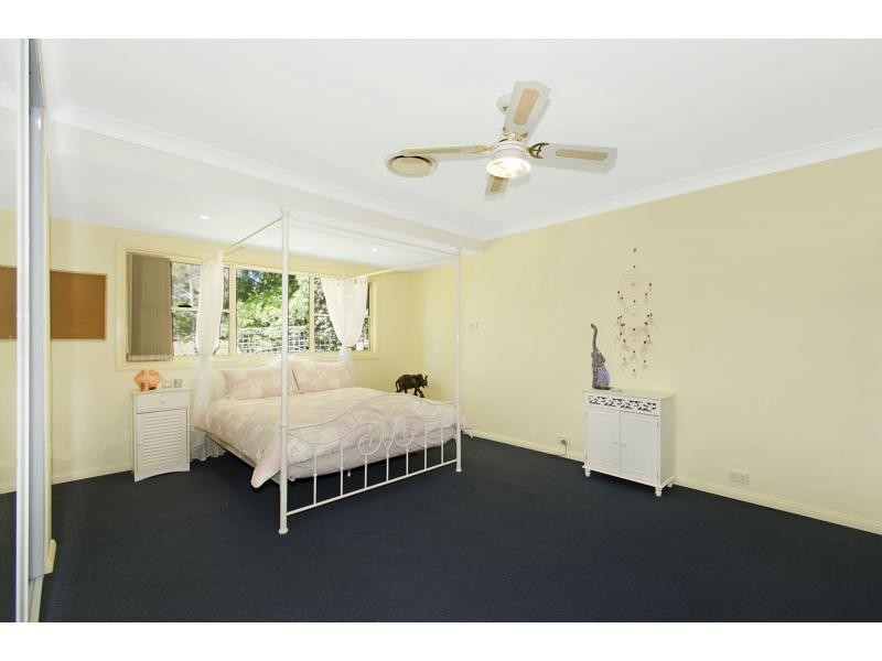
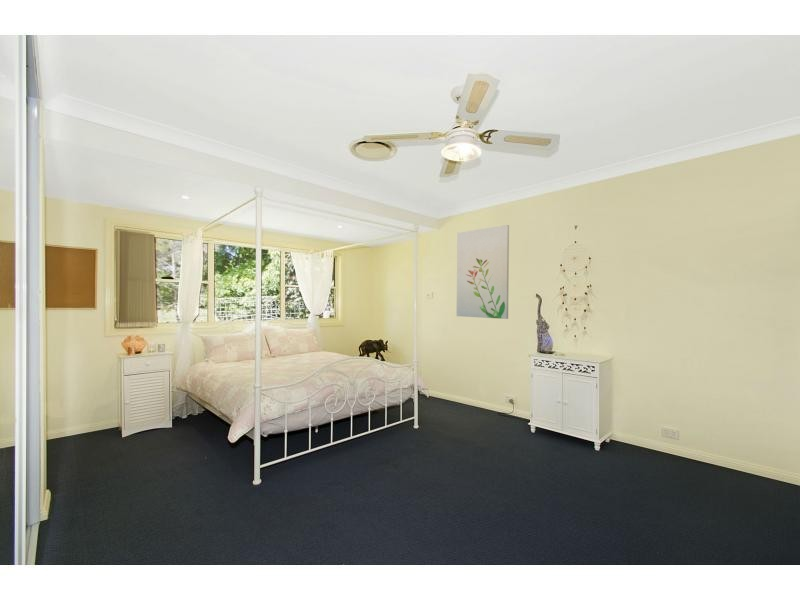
+ wall art (481, 273)
